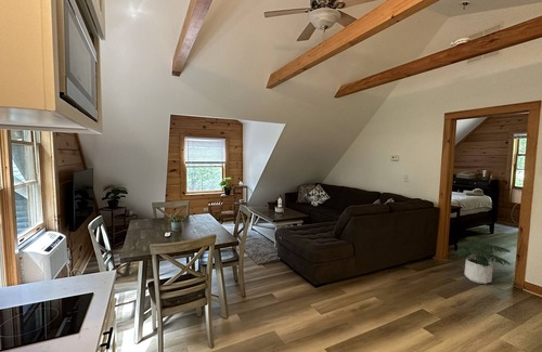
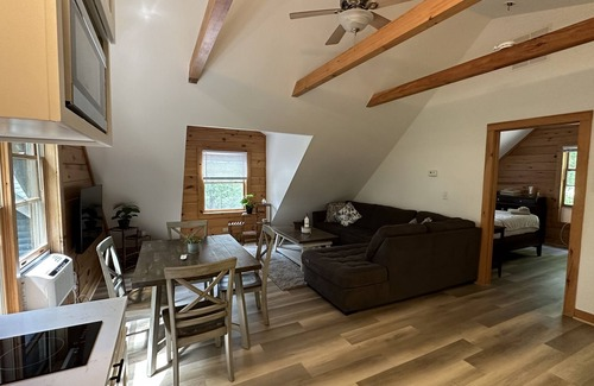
- potted plant (479, 261)
